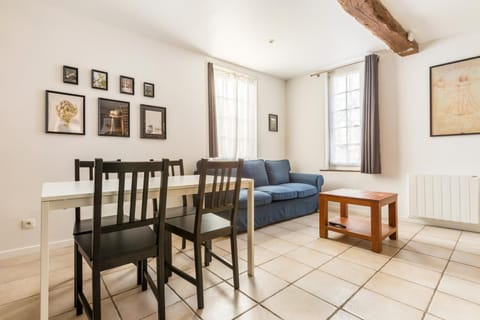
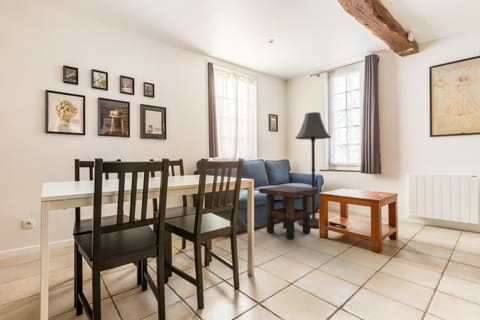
+ floor lamp (313, 168)
+ side table (288, 210)
